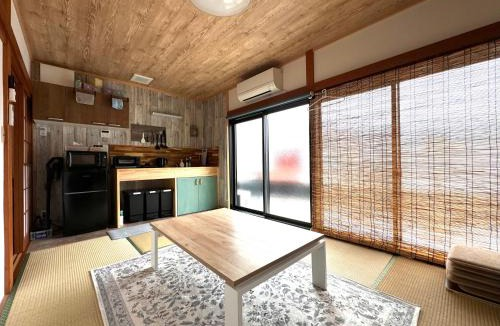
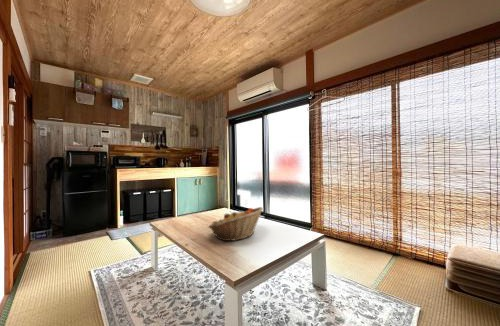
+ fruit basket (237, 221)
